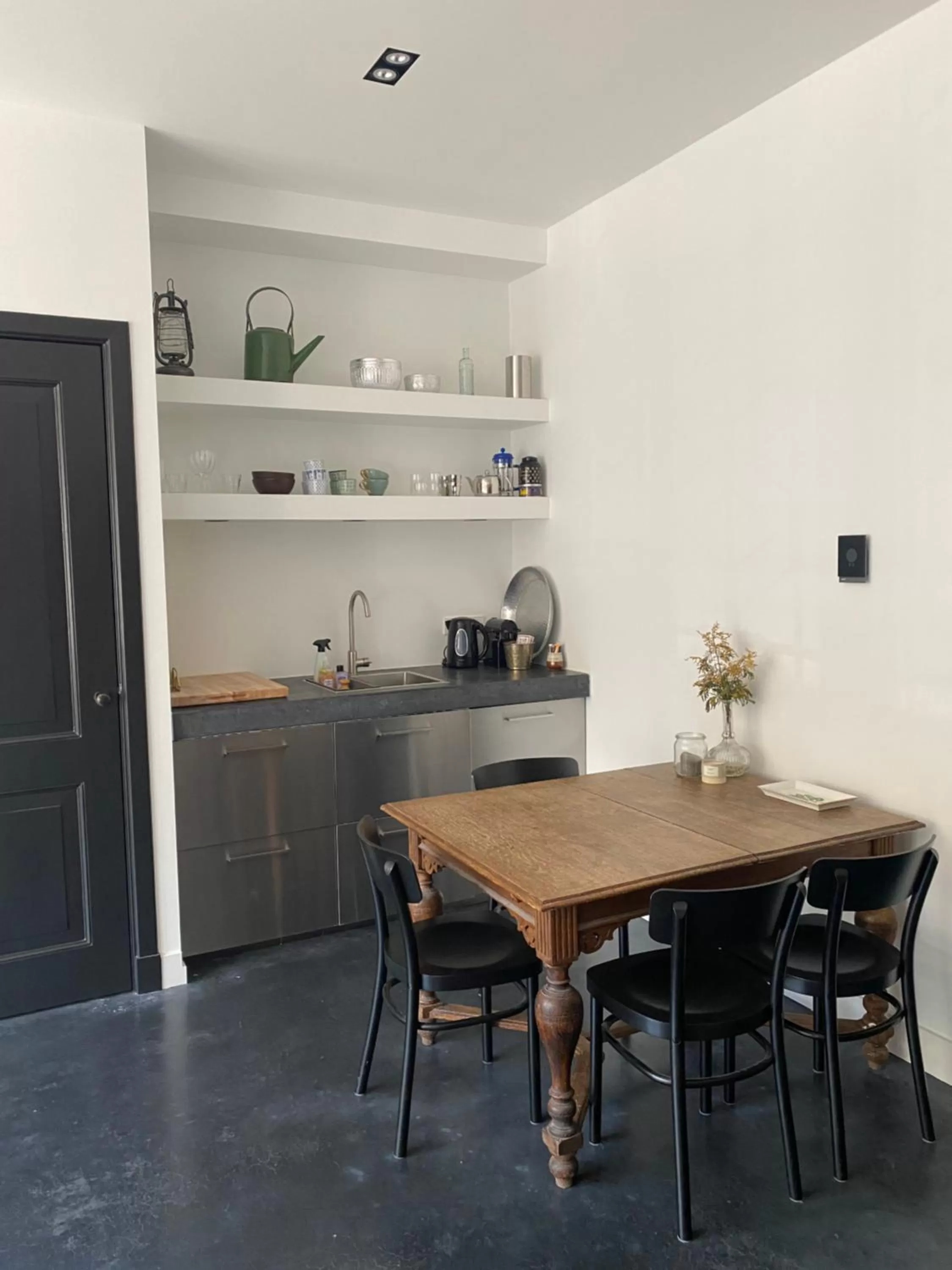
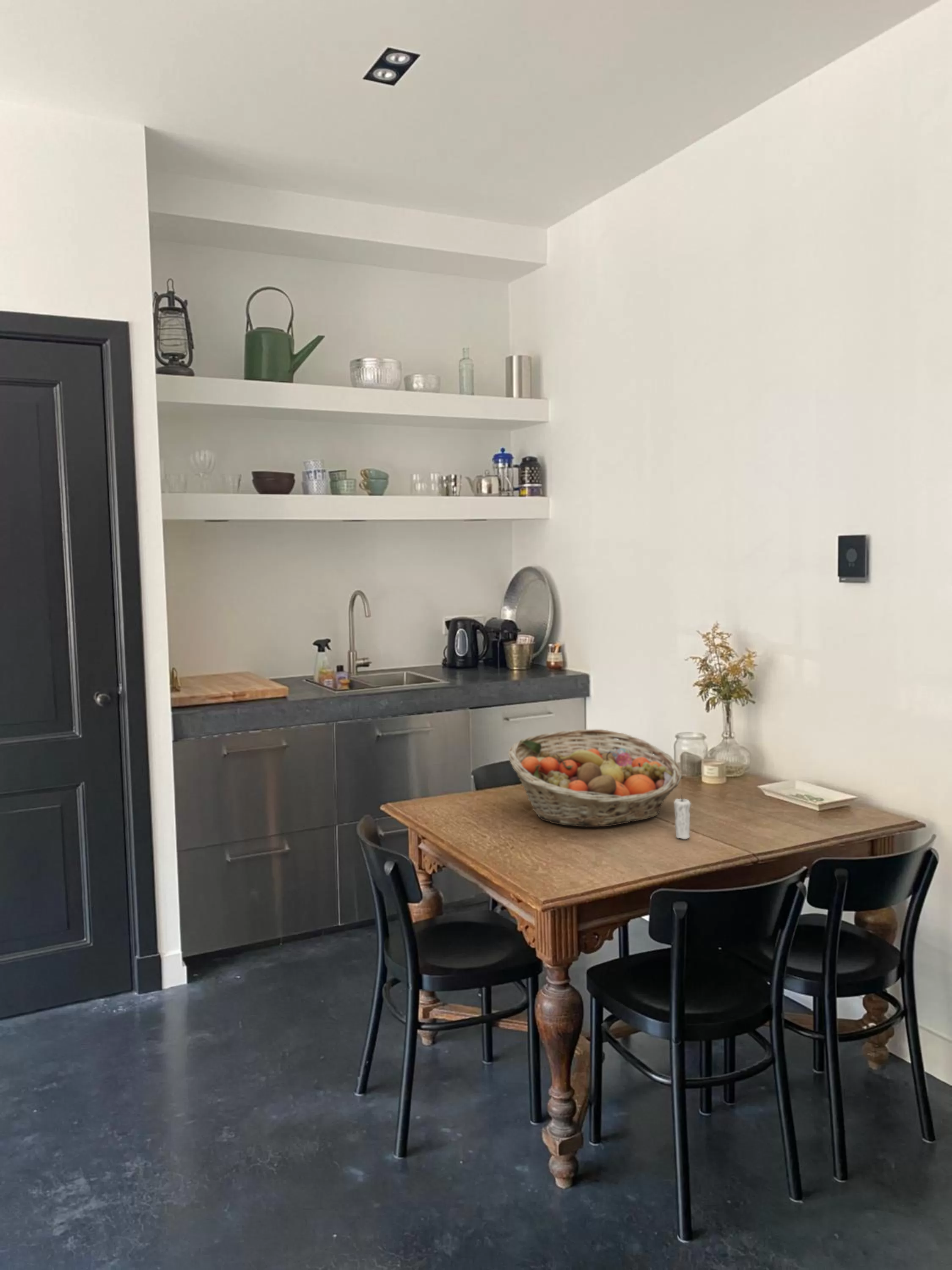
+ fruit basket (594, 776)
+ candle (682, 814)
